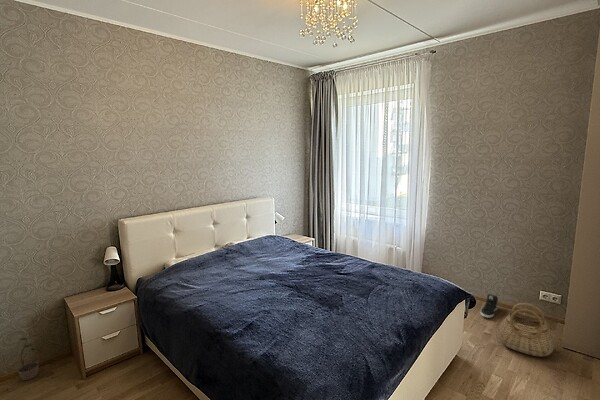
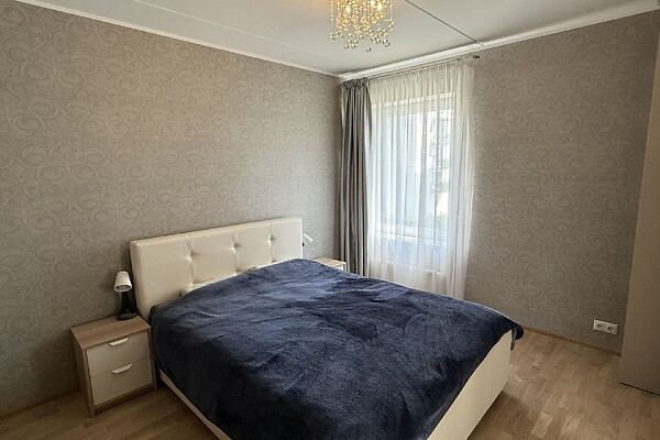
- basket (526, 327)
- sneaker (489, 303)
- potted plant (25, 355)
